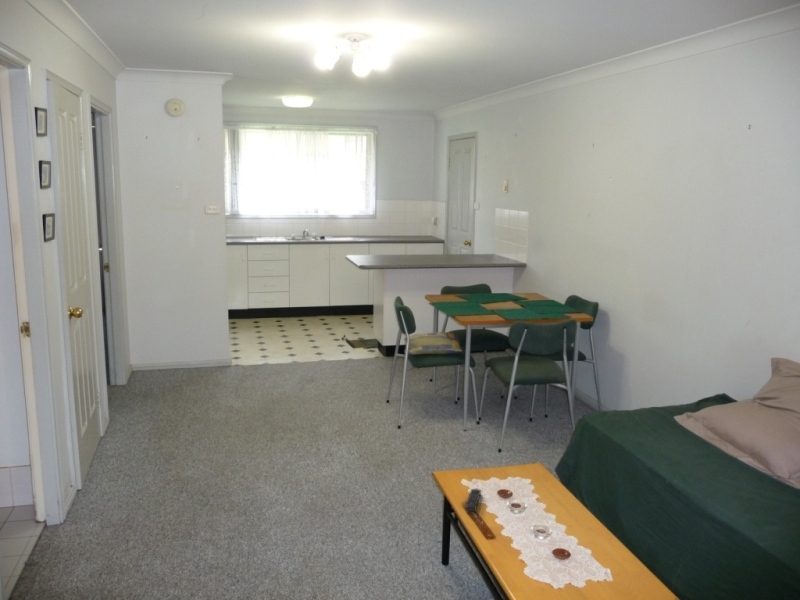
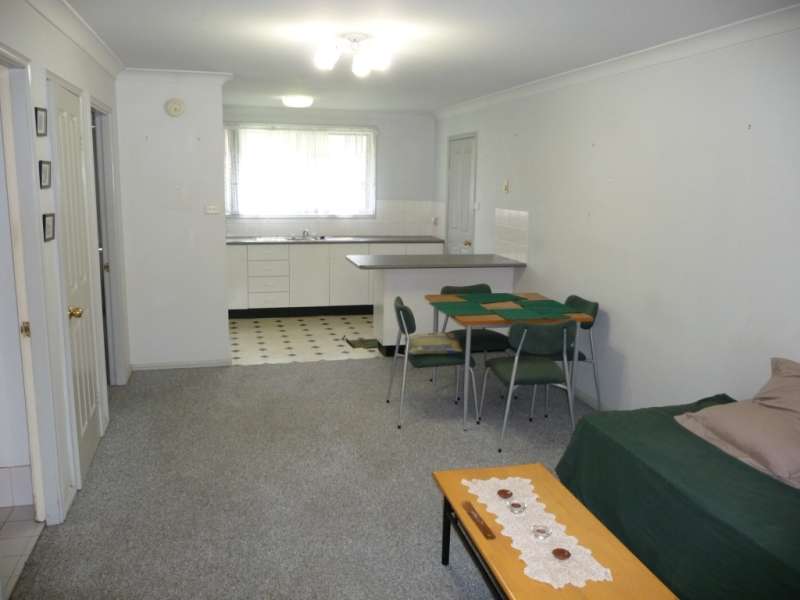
- remote control (473, 498)
